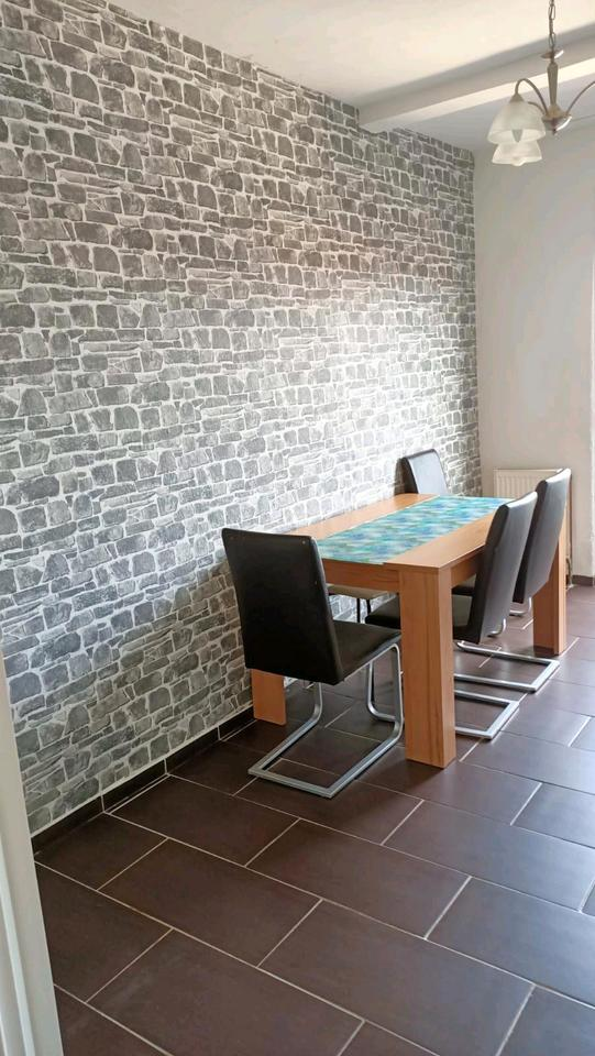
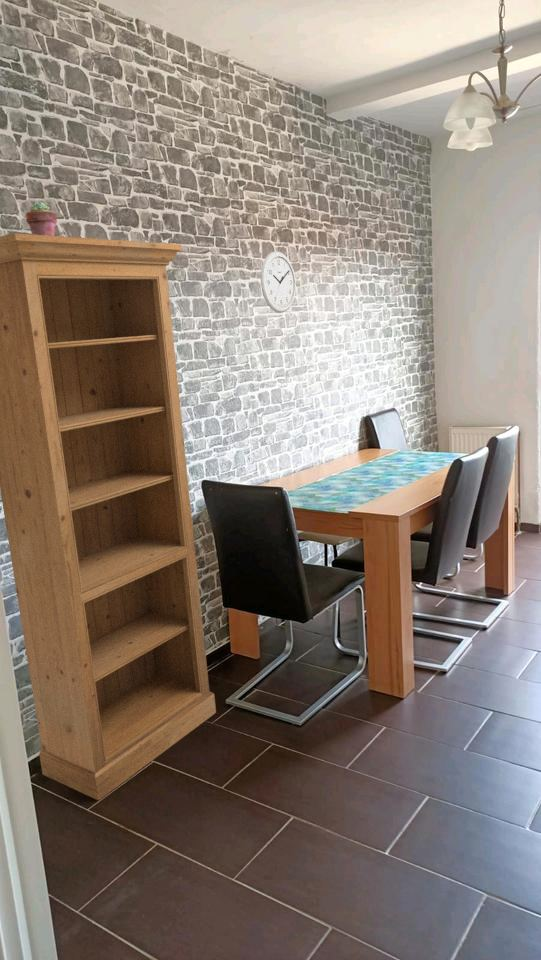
+ bookshelf (107, 513)
+ potted succulent (41, 221)
+ wall clock (279, 282)
